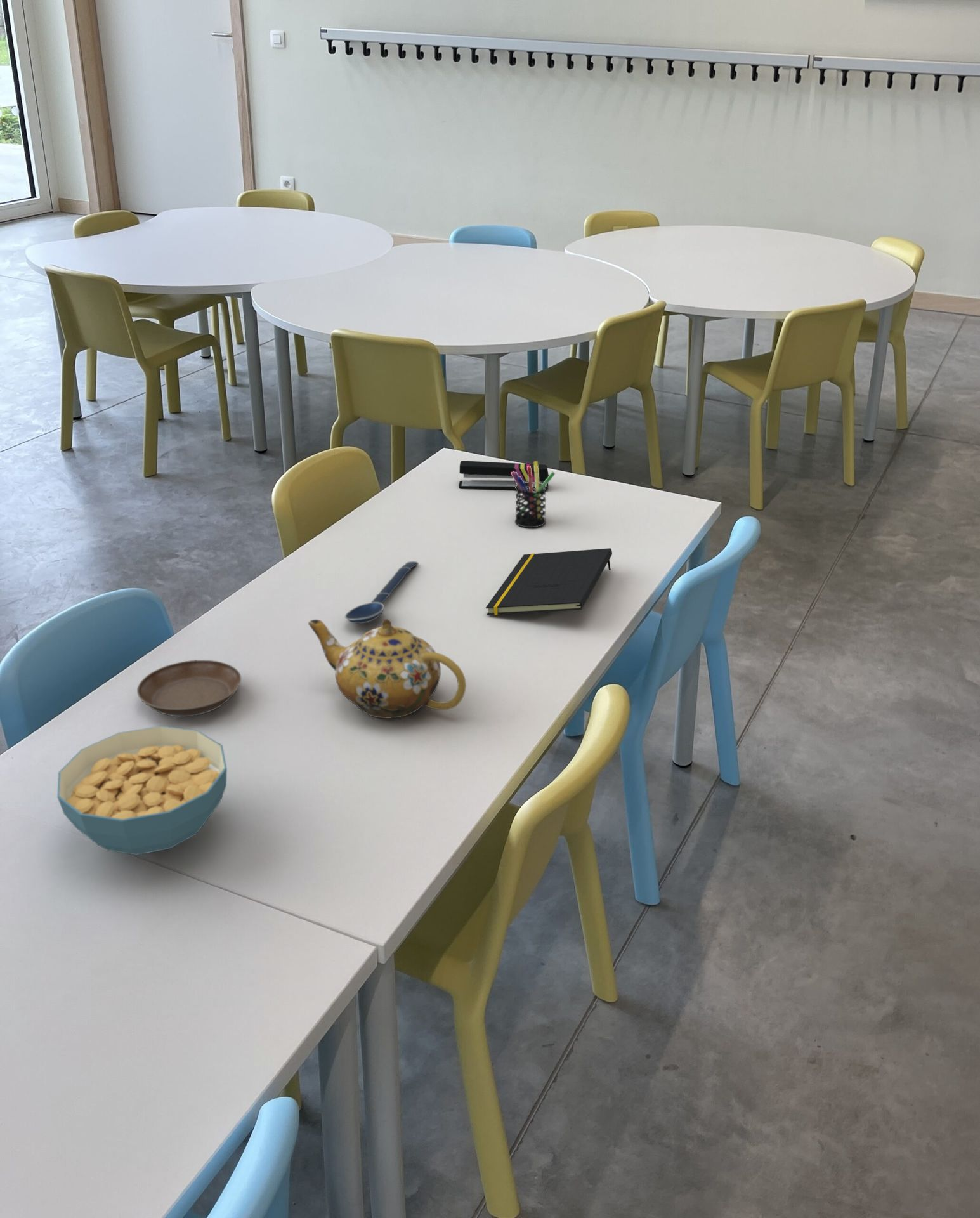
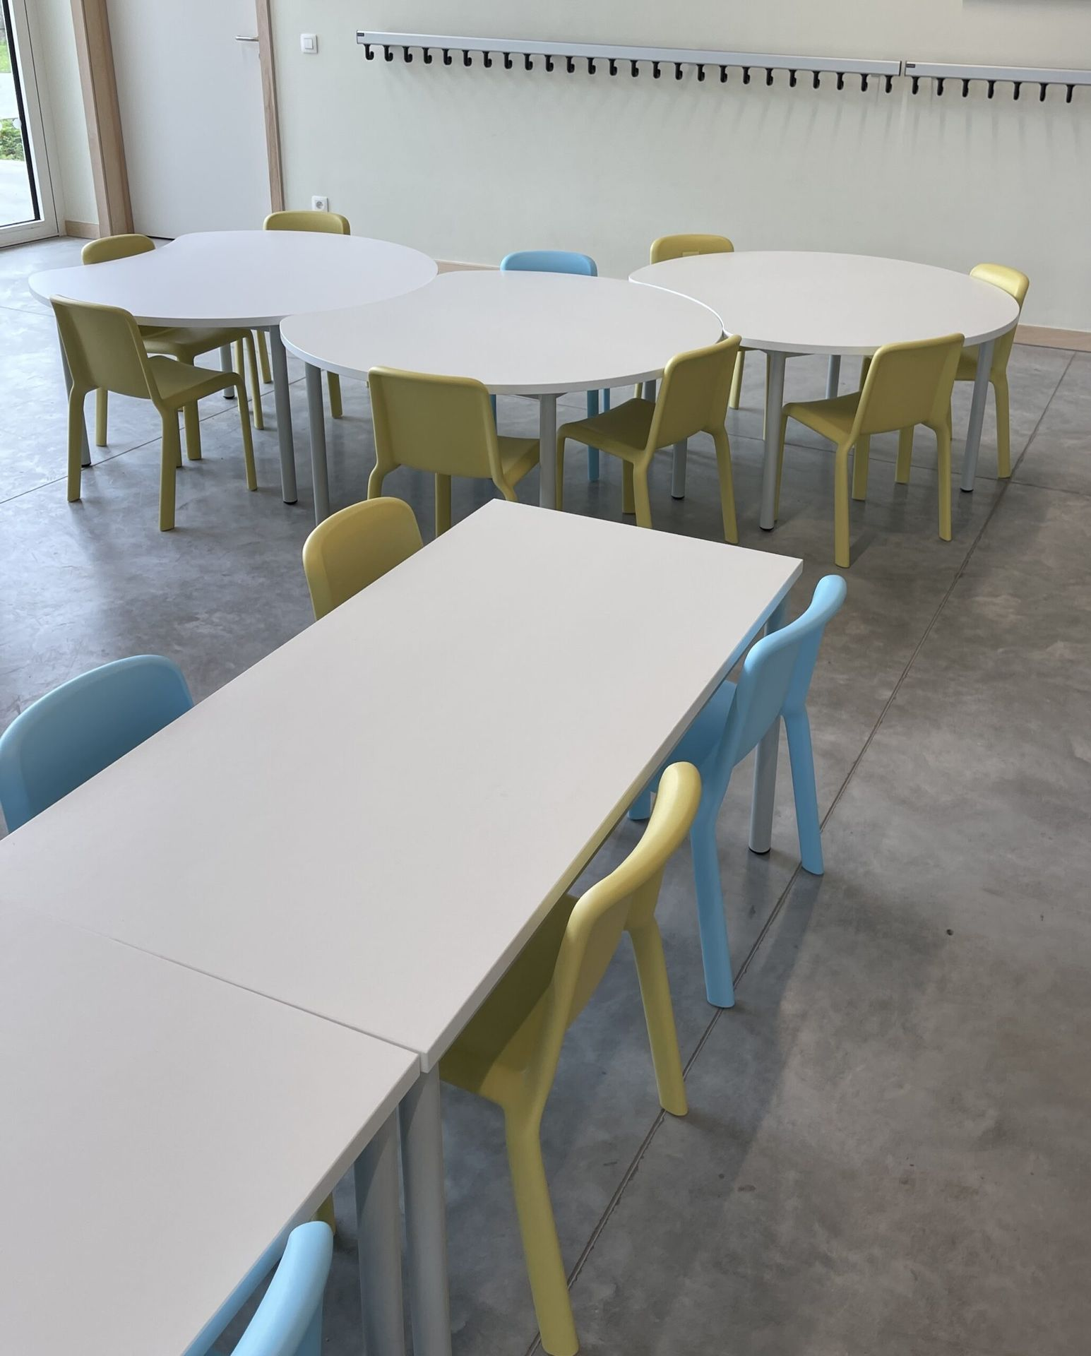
- stapler (504, 475)
- saucer (190, 691)
- teapot (386, 661)
- pen holder (534, 492)
- spoon (388, 591)
- cereal bowl (148, 803)
- notepad (551, 580)
